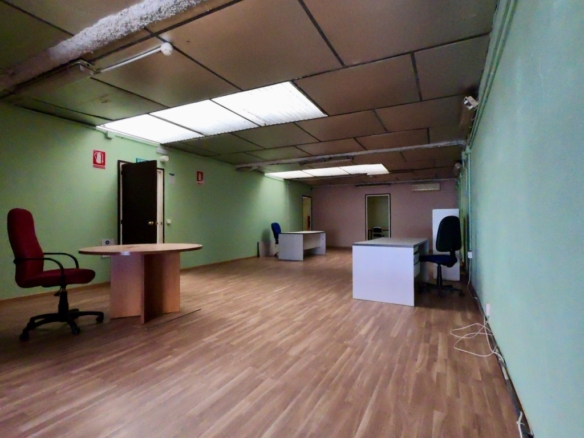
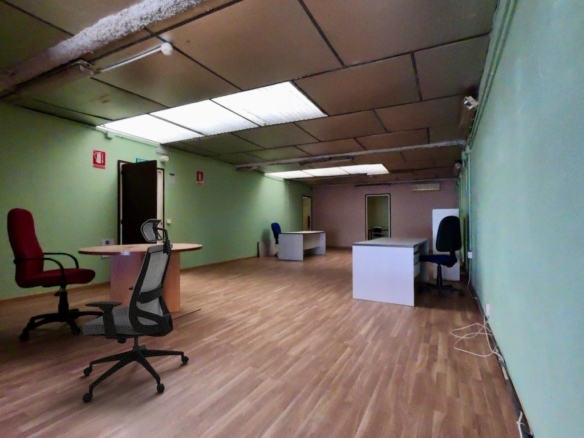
+ office chair (132, 296)
